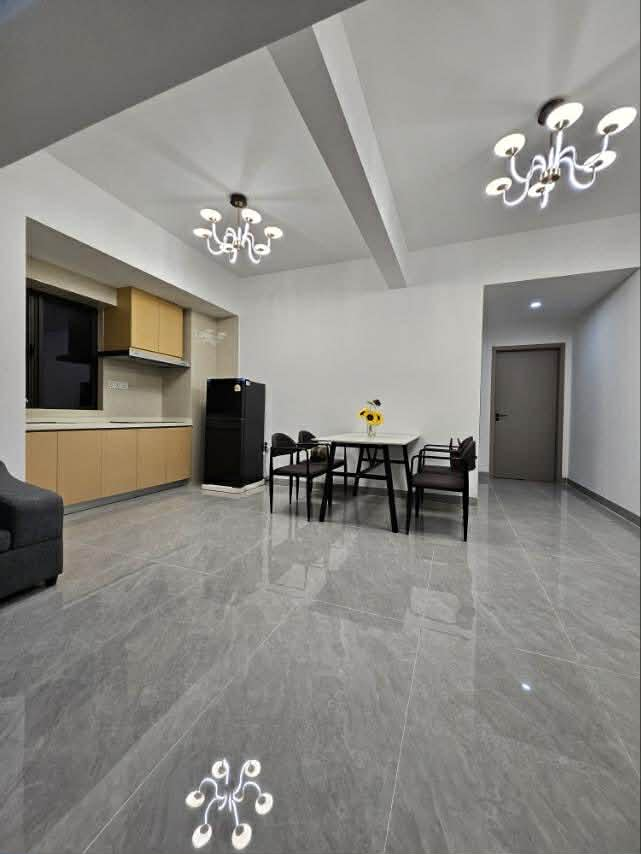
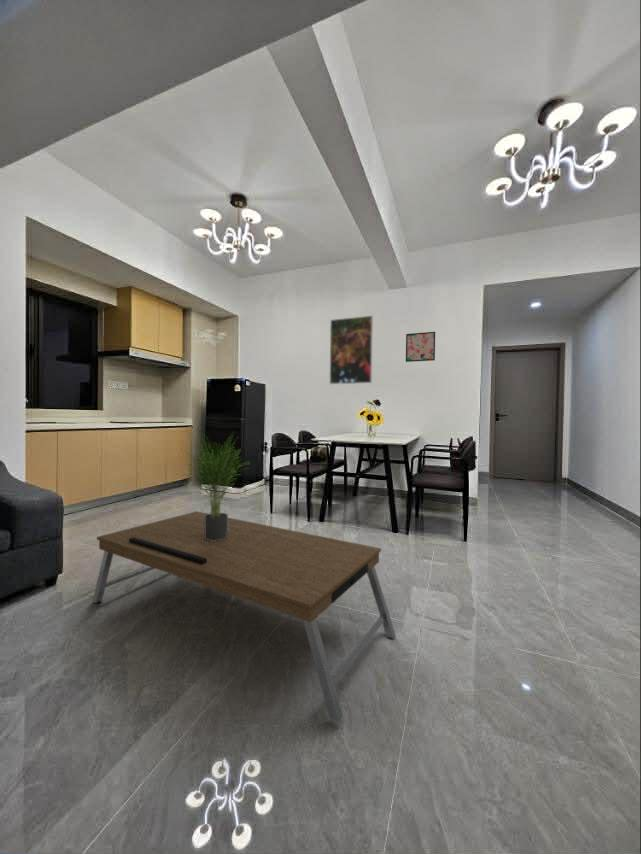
+ potted plant (220, 477)
+ coffee table (233, 577)
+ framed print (350, 350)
+ wall art (420, 347)
